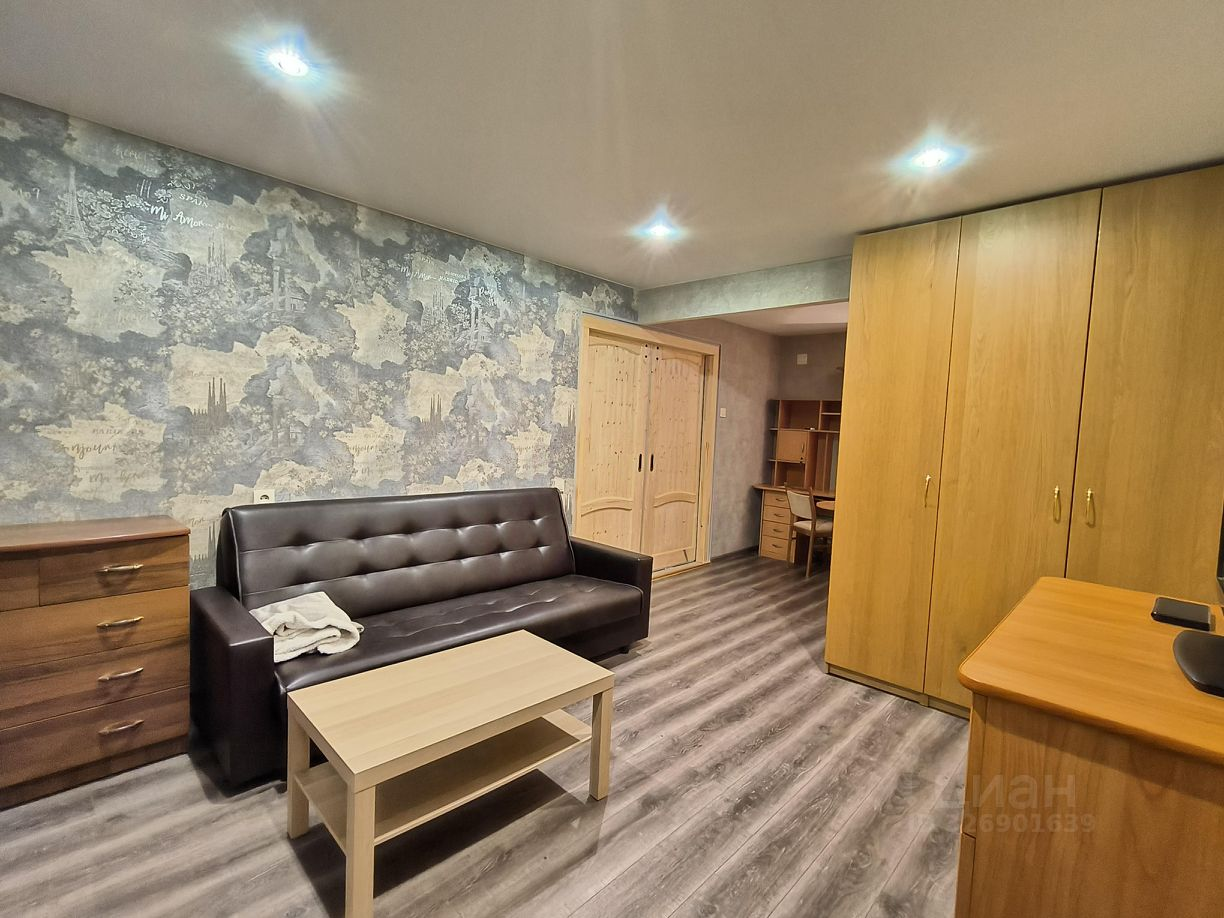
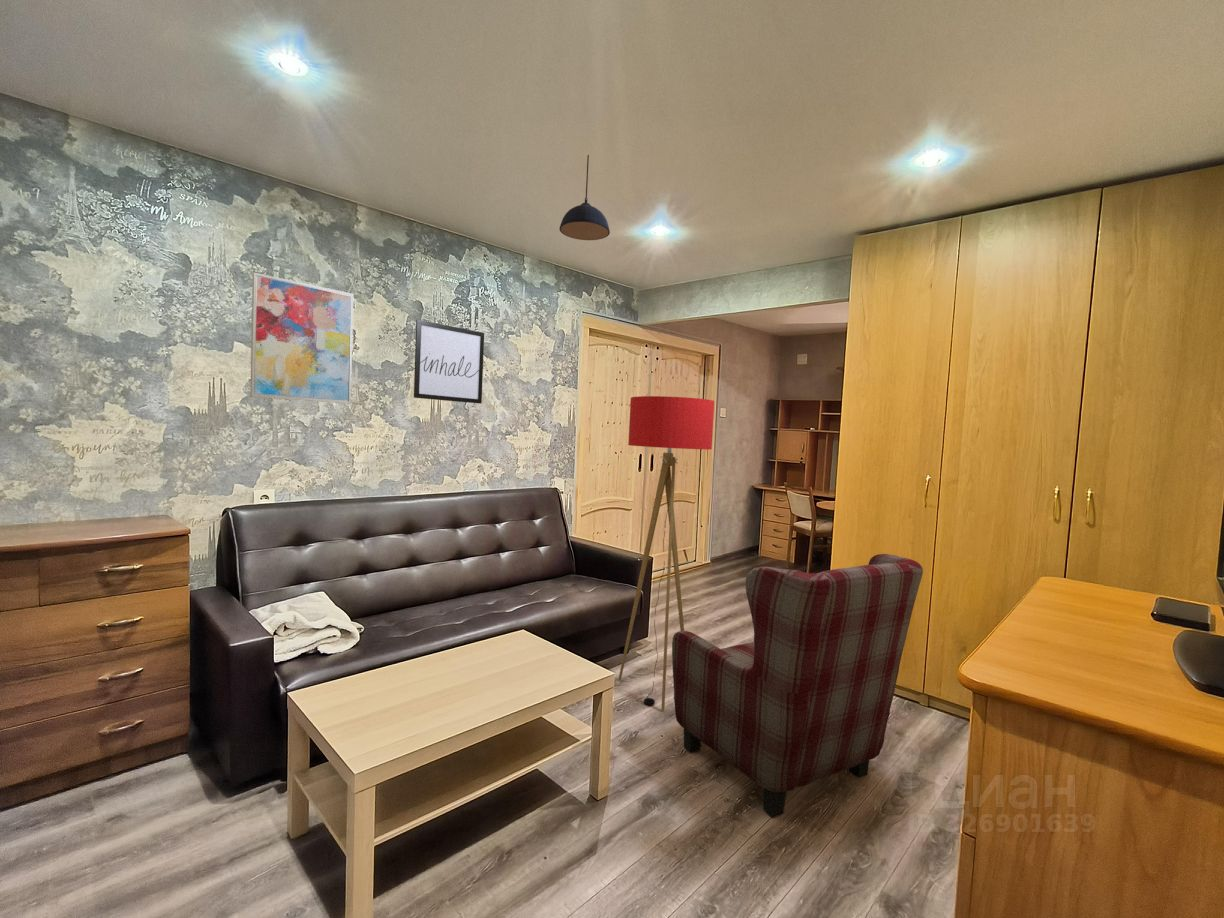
+ wall art (304, 342)
+ armchair (788, 658)
+ wall art (450, 363)
+ pendant light (586, 193)
+ floor lamp (663, 546)
